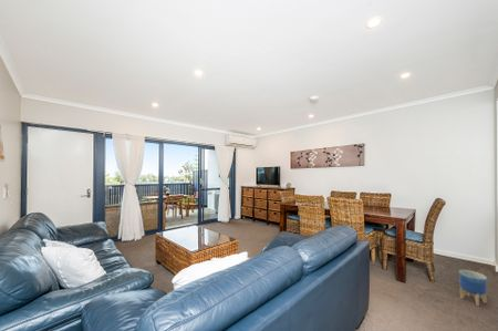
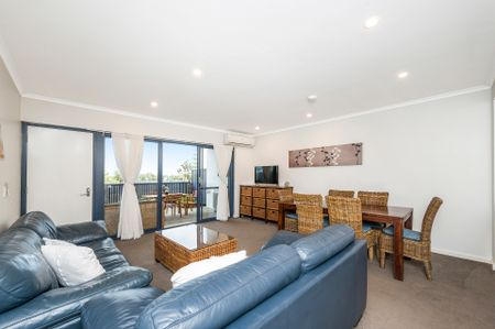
- planter (473, 287)
